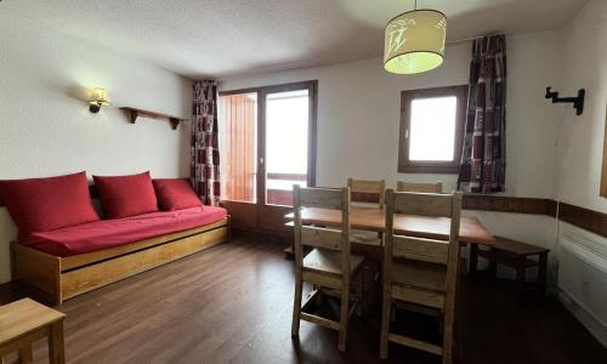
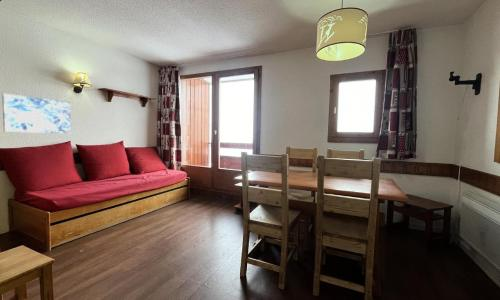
+ wall art (39, 115)
